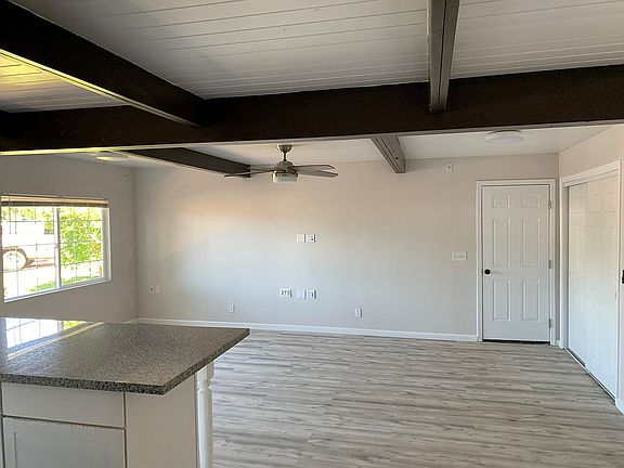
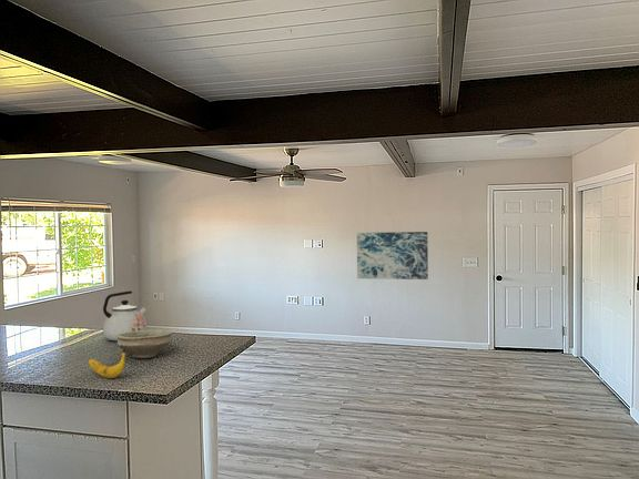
+ wall art (392, 255)
+ kettle (125, 315)
+ bowl (144, 344)
+ banana (106, 366)
